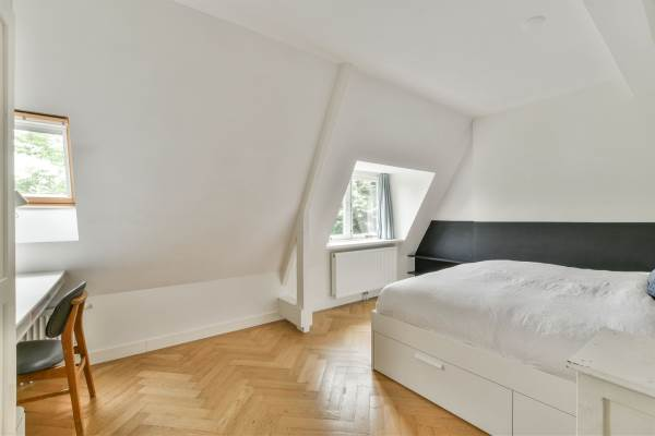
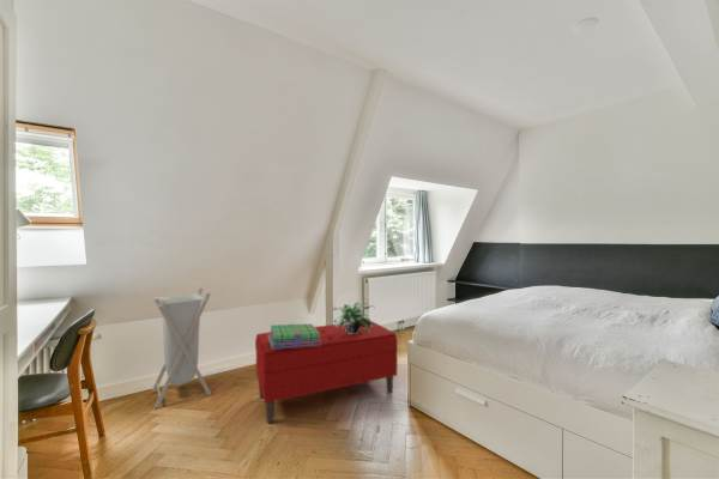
+ stack of books (292, 336)
+ bench (326, 364)
+ potted plant (352, 316)
+ laundry hamper (180, 342)
